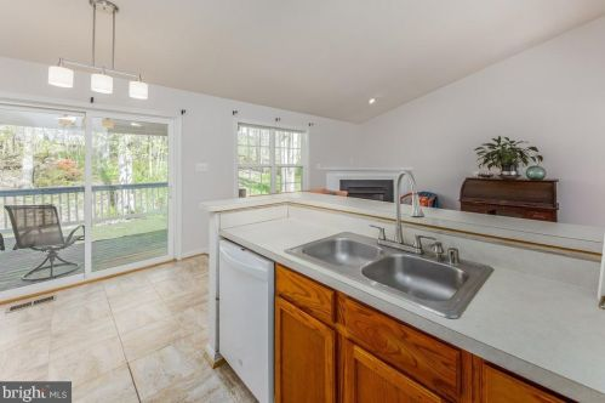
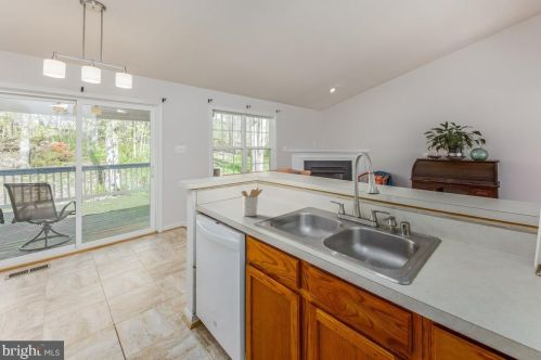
+ utensil holder (252, 201)
